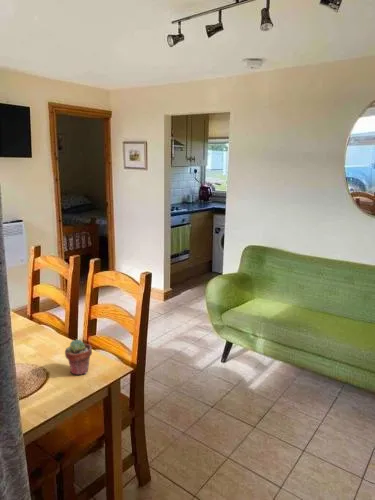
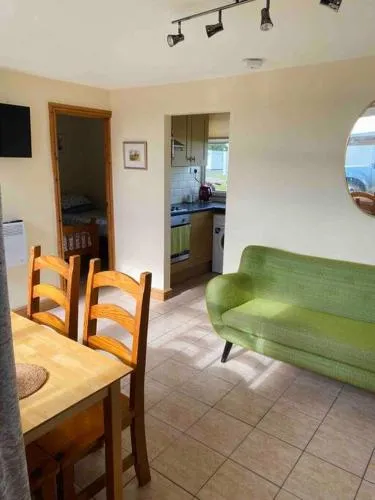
- potted succulent (78, 355)
